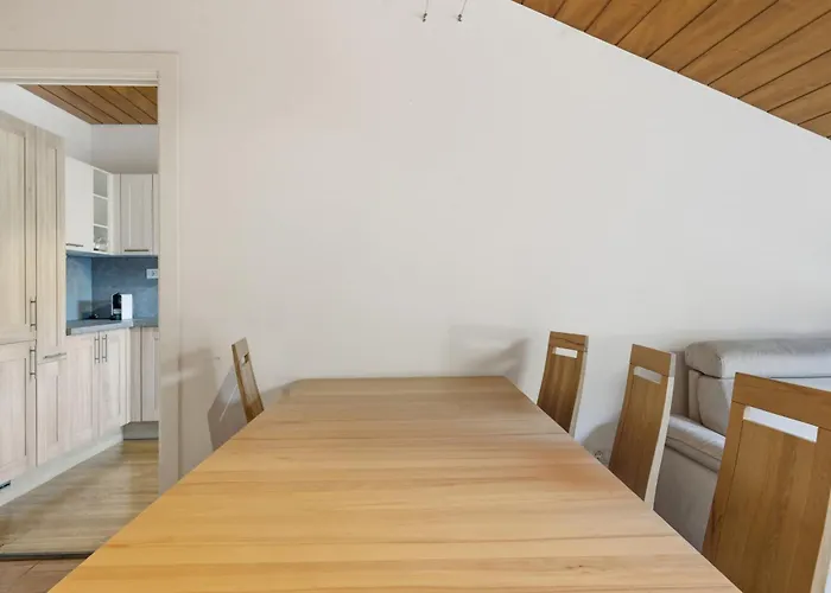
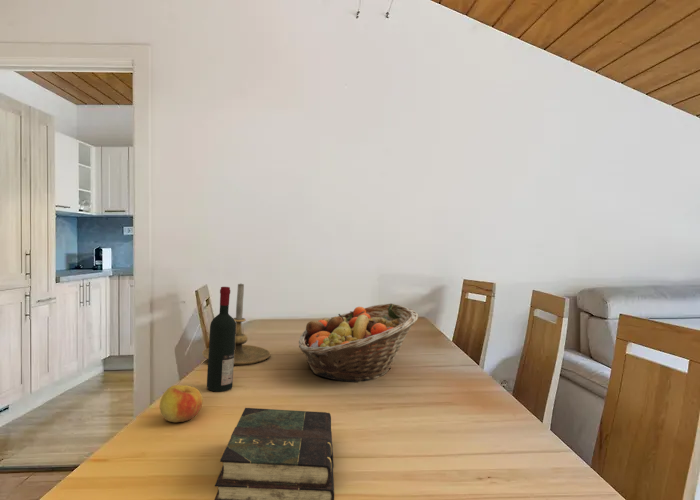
+ alcohol (222, 337)
+ book (281, 450)
+ apple (181, 402)
+ candle holder (238, 320)
+ fruit basket (356, 337)
